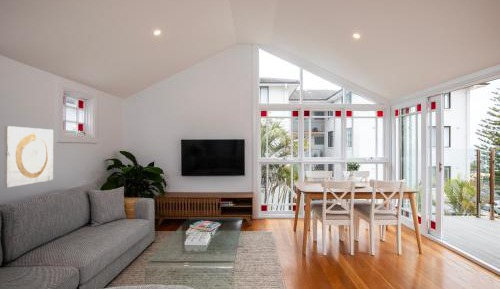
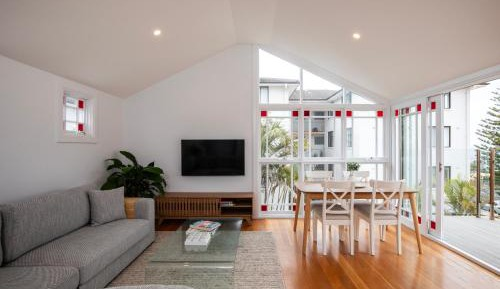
- wall art (30, 155)
